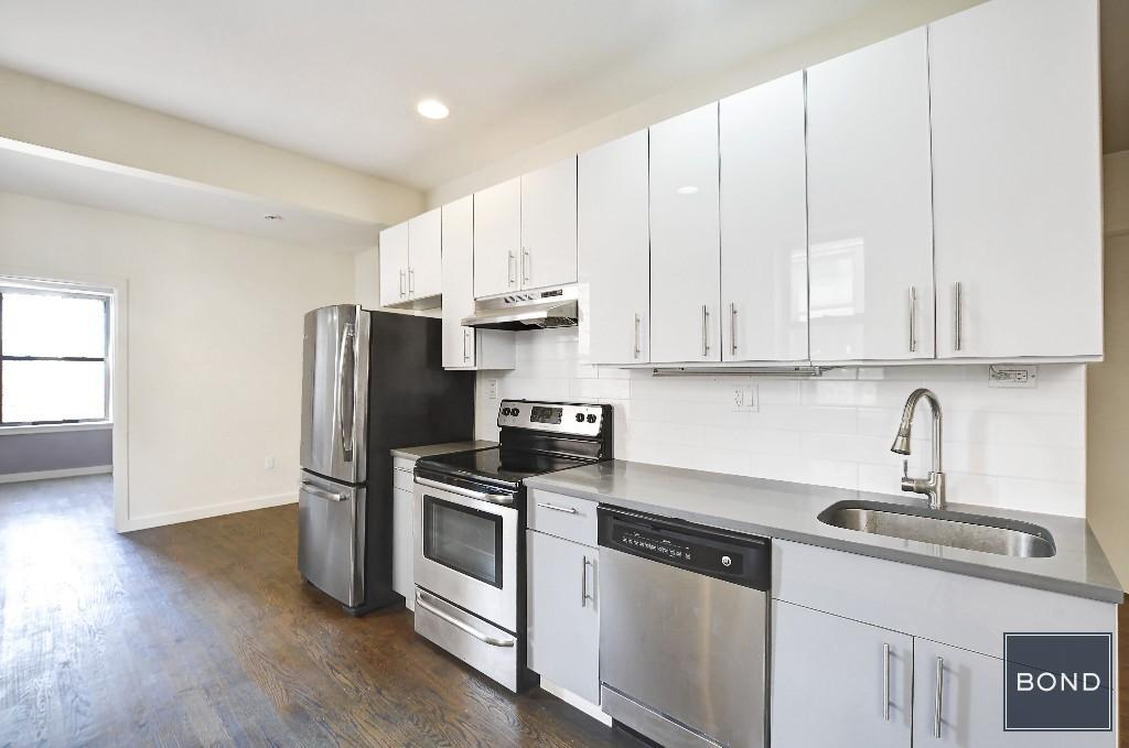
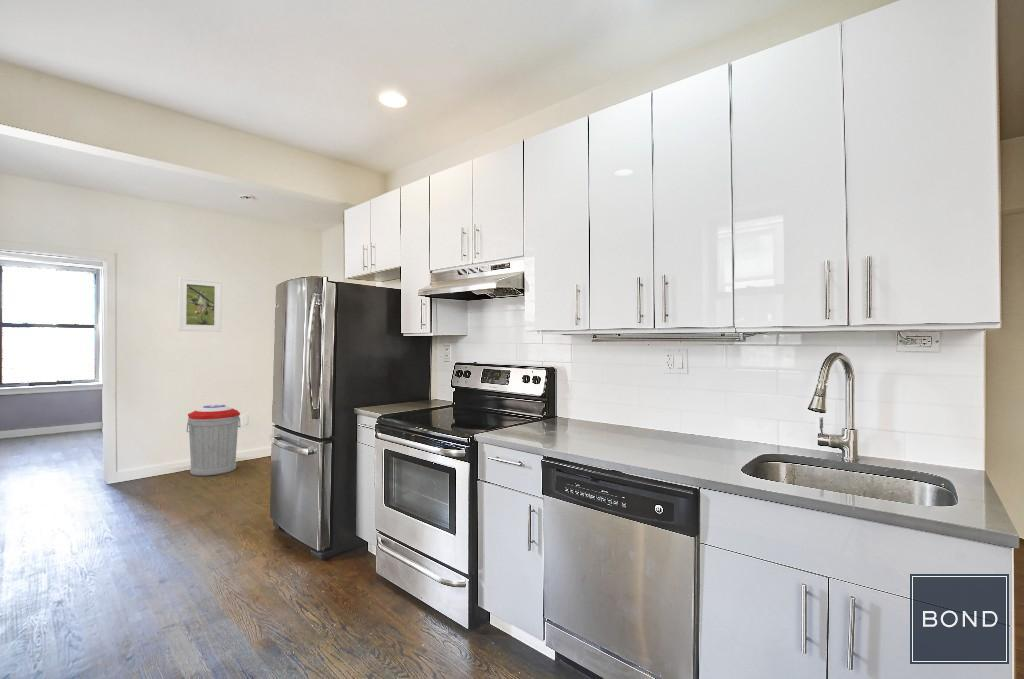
+ trash can (214, 438)
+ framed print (200, 305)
